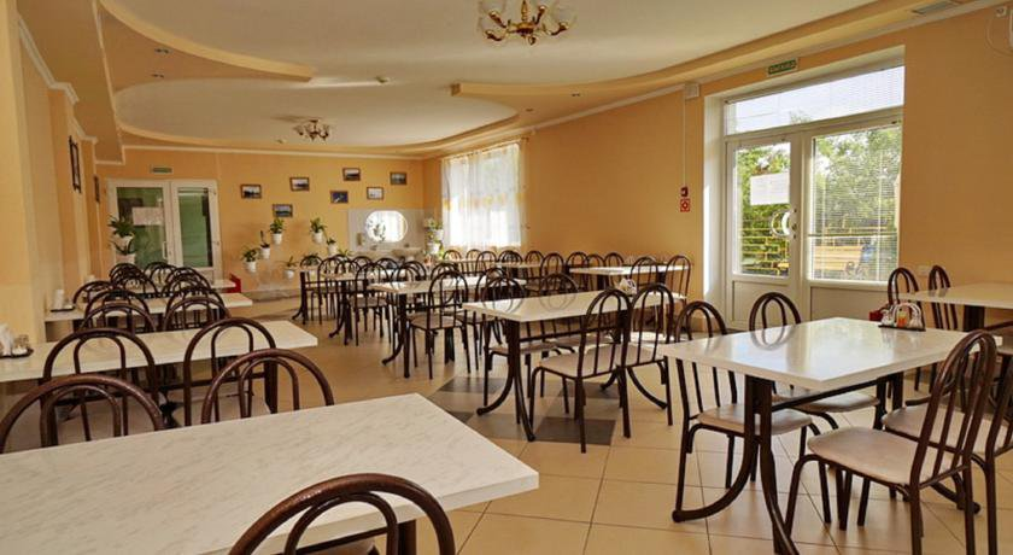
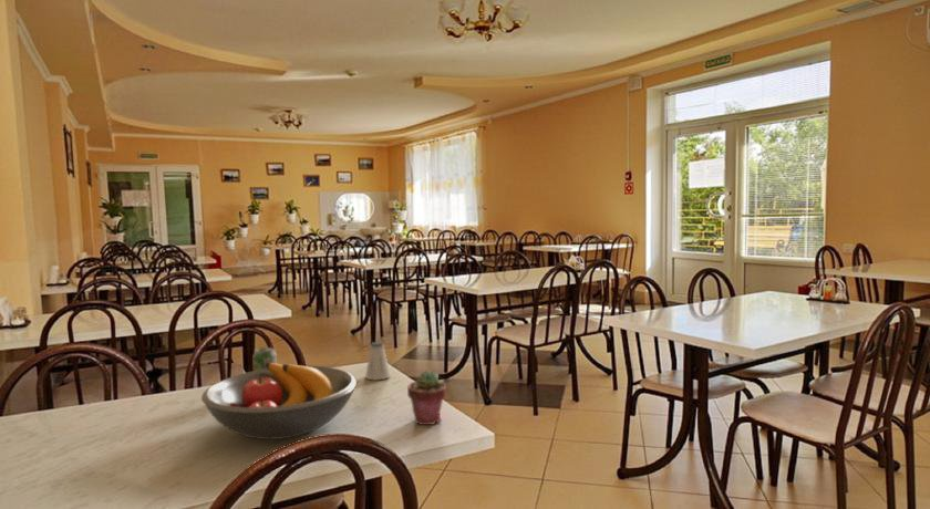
+ fruit bowl (282, 399)
+ potted succulent (426, 395)
+ beverage can (264, 368)
+ saltshaker (376, 360)
